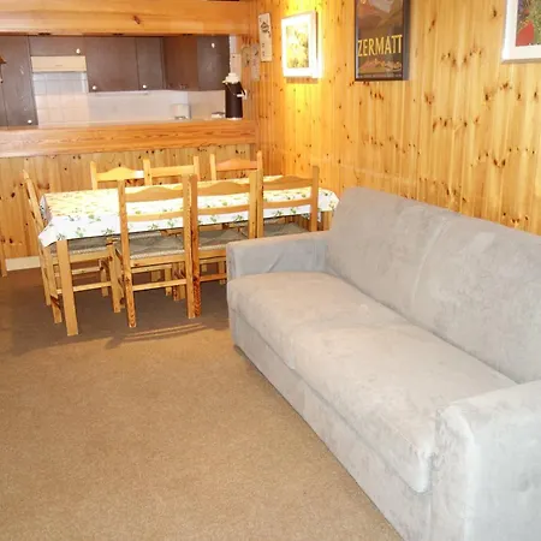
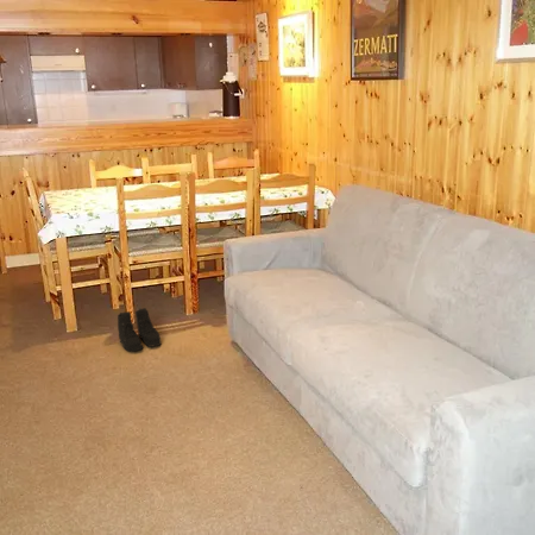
+ boots (138, 327)
